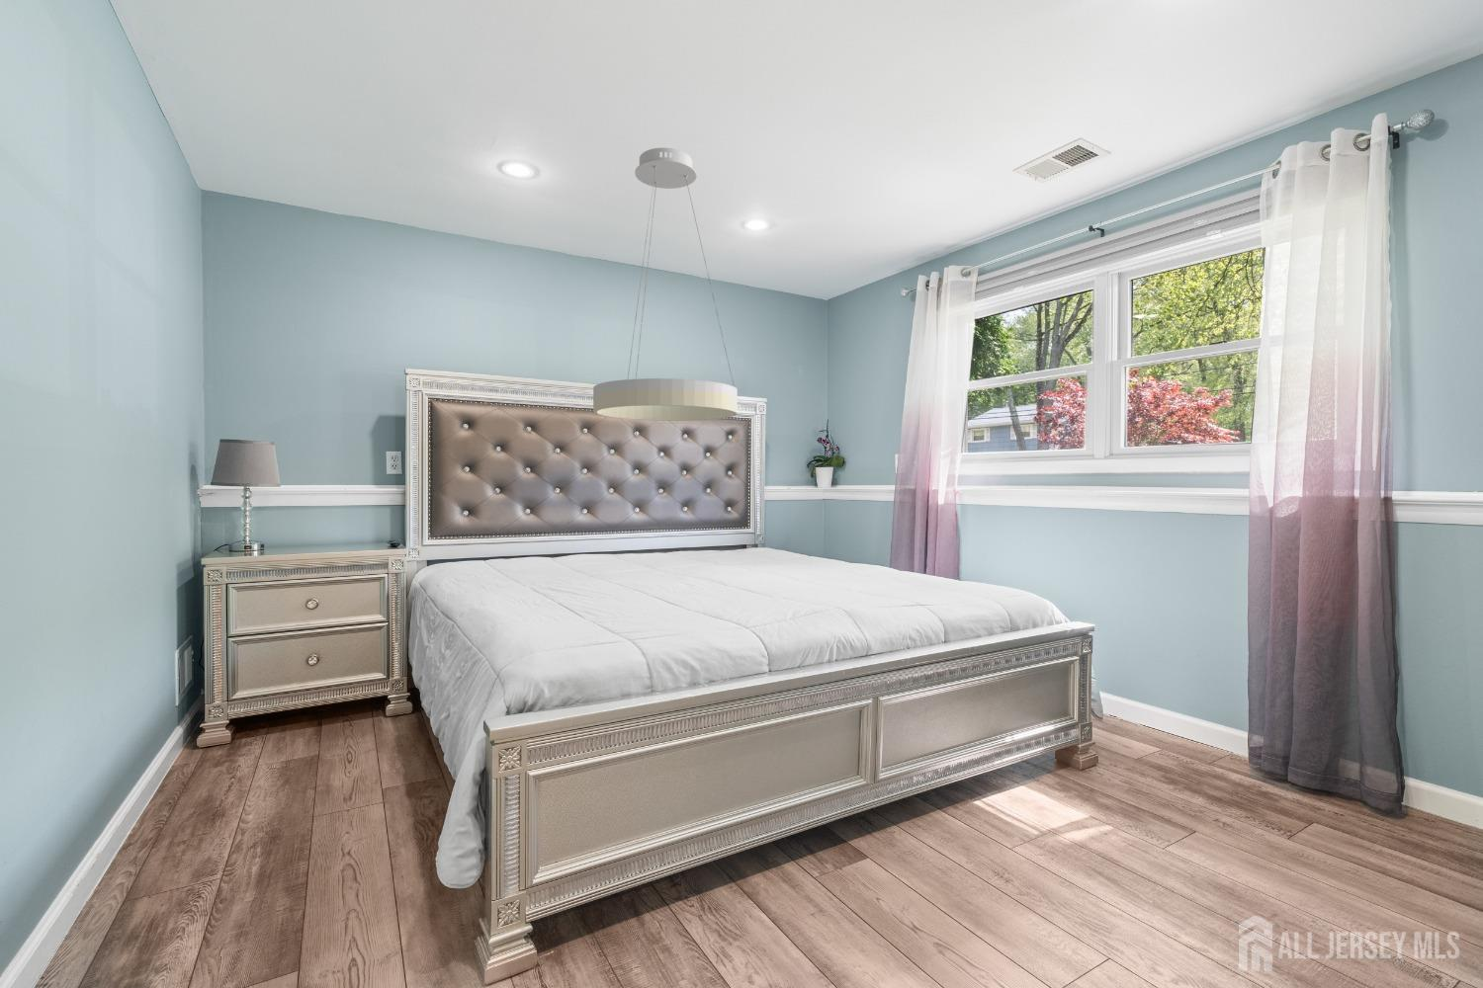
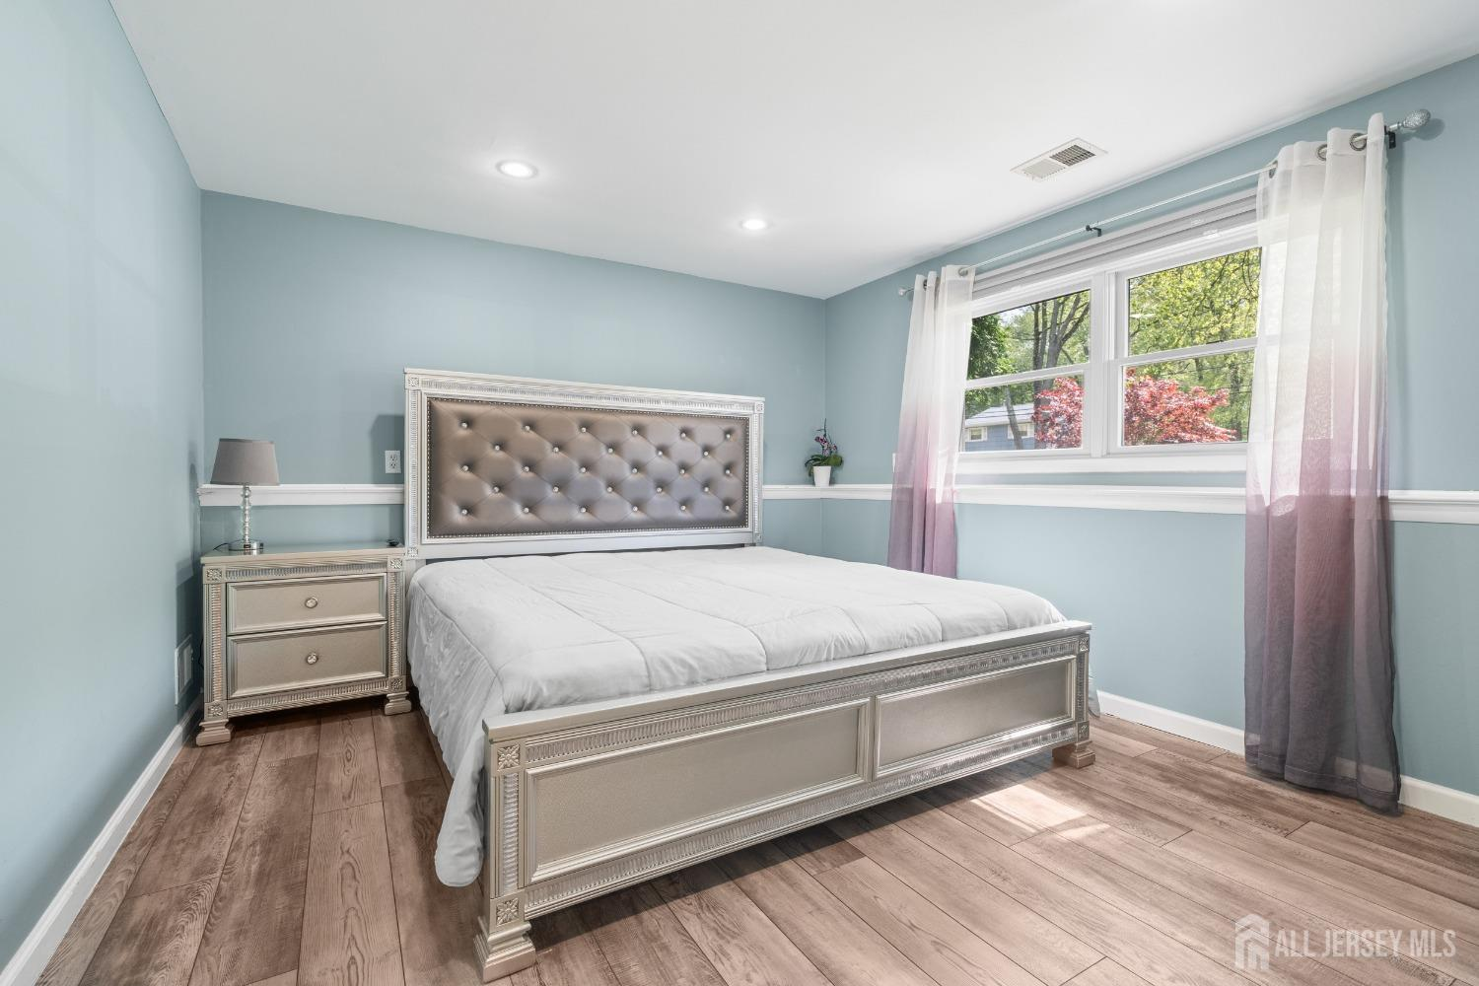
- pendant light (646, 282)
